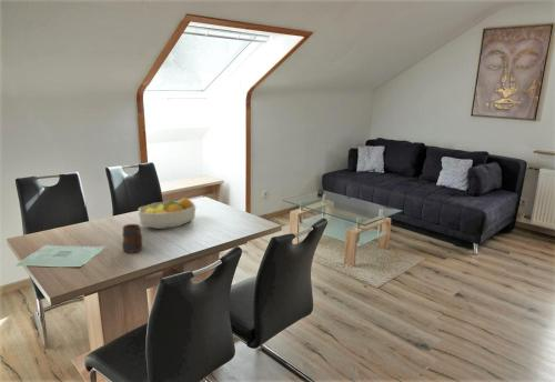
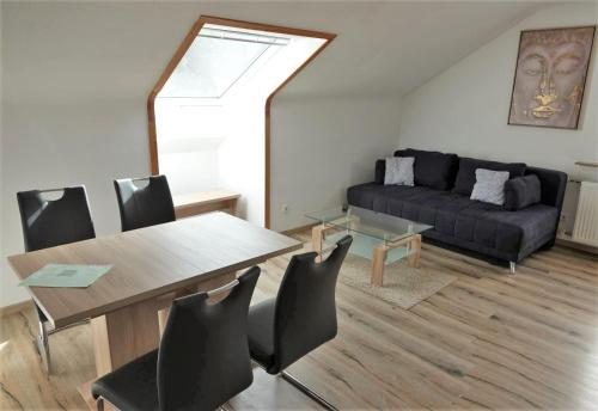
- mug (133, 239)
- fruit bowl (168, 211)
